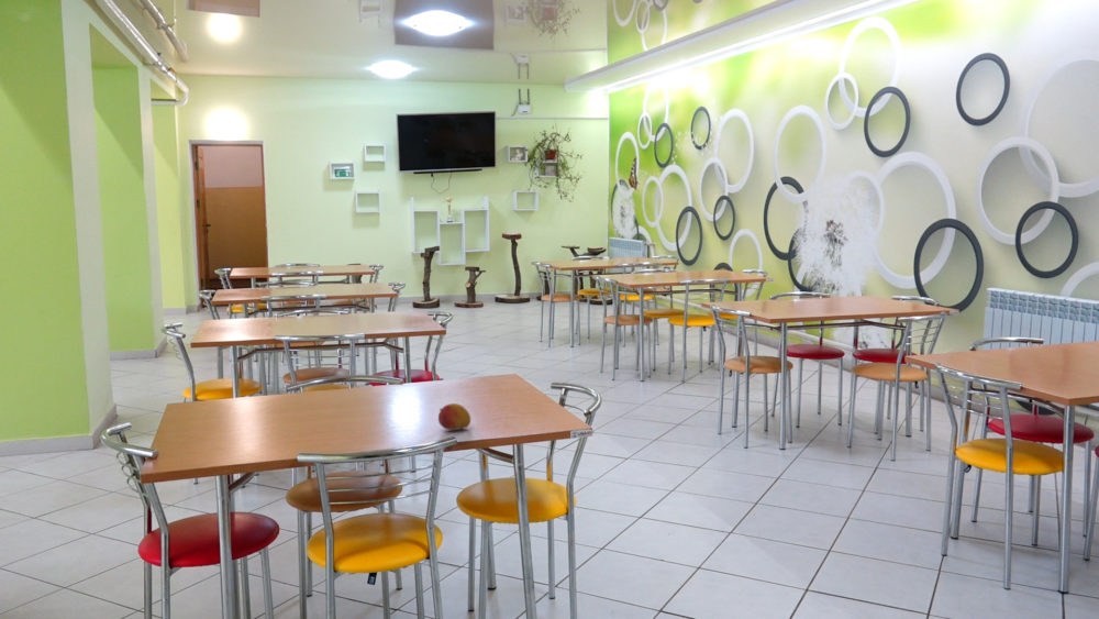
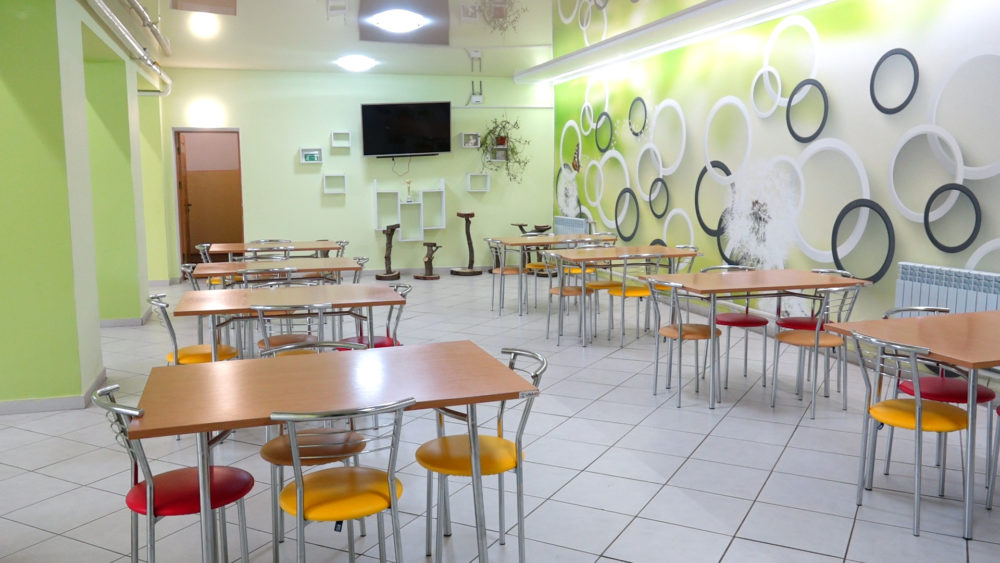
- fruit (454, 416)
